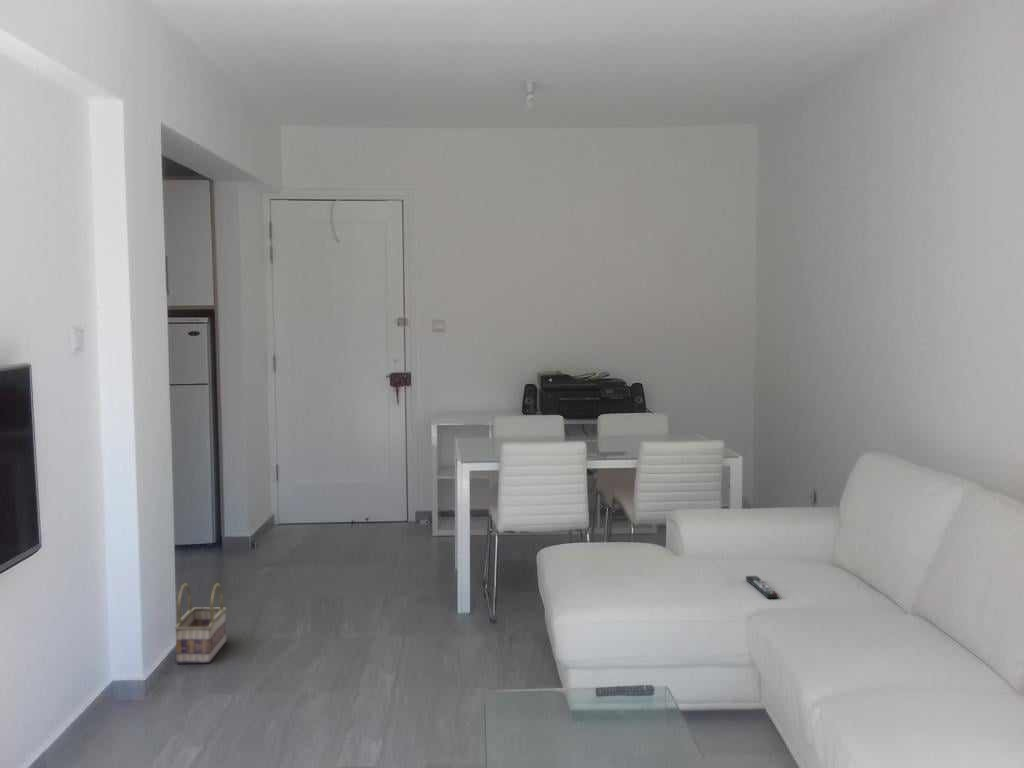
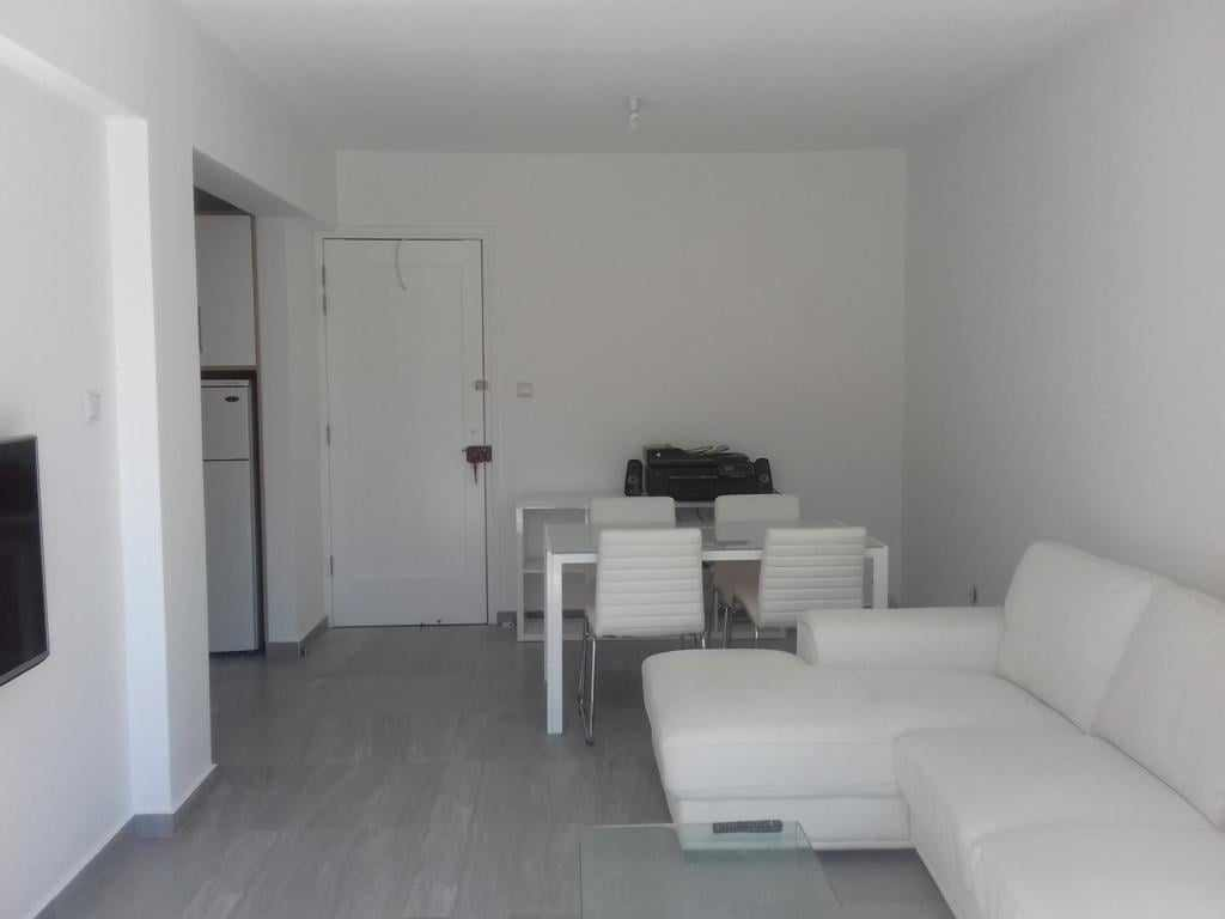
- remote control (761, 586)
- basket (201, 618)
